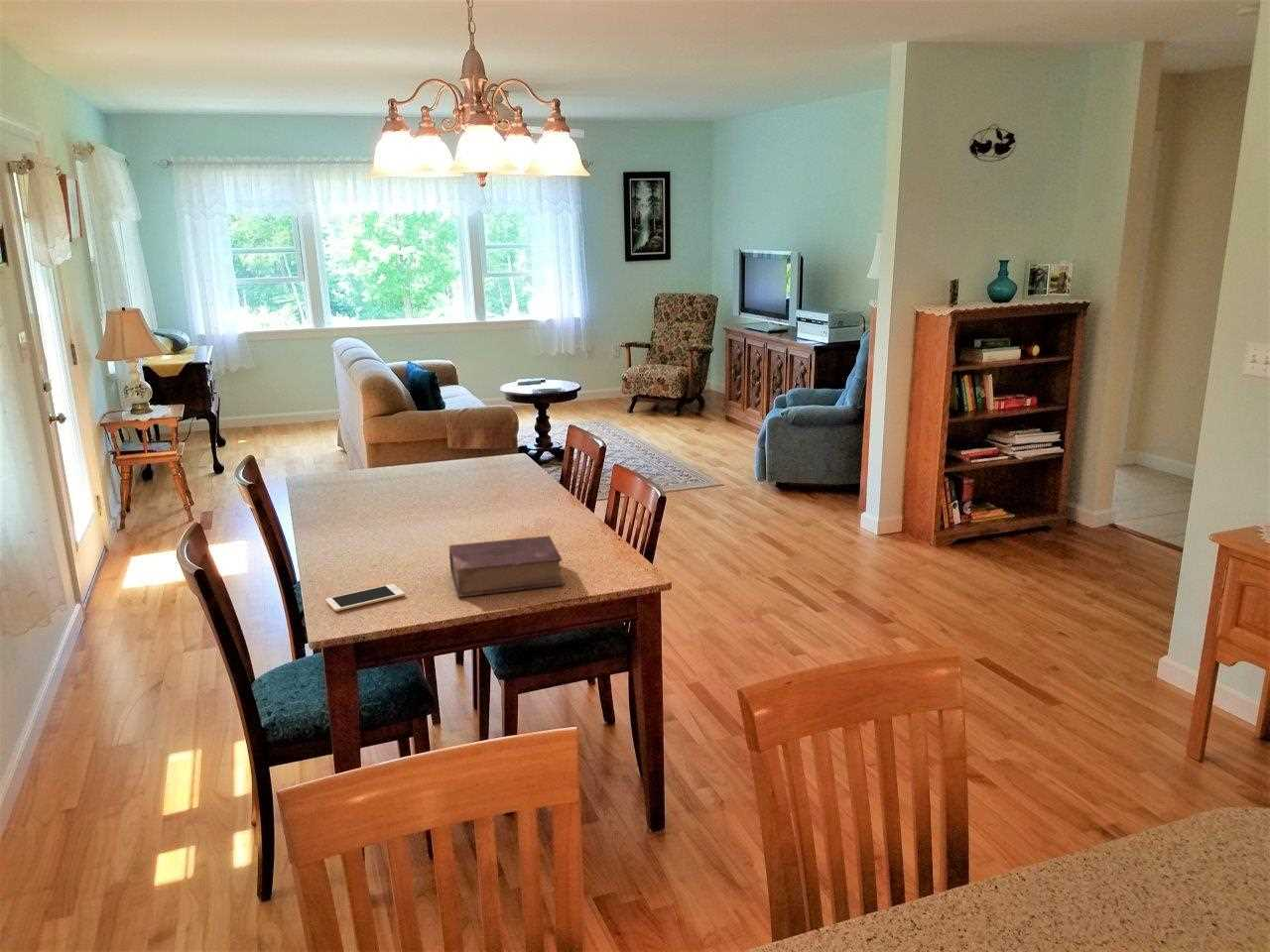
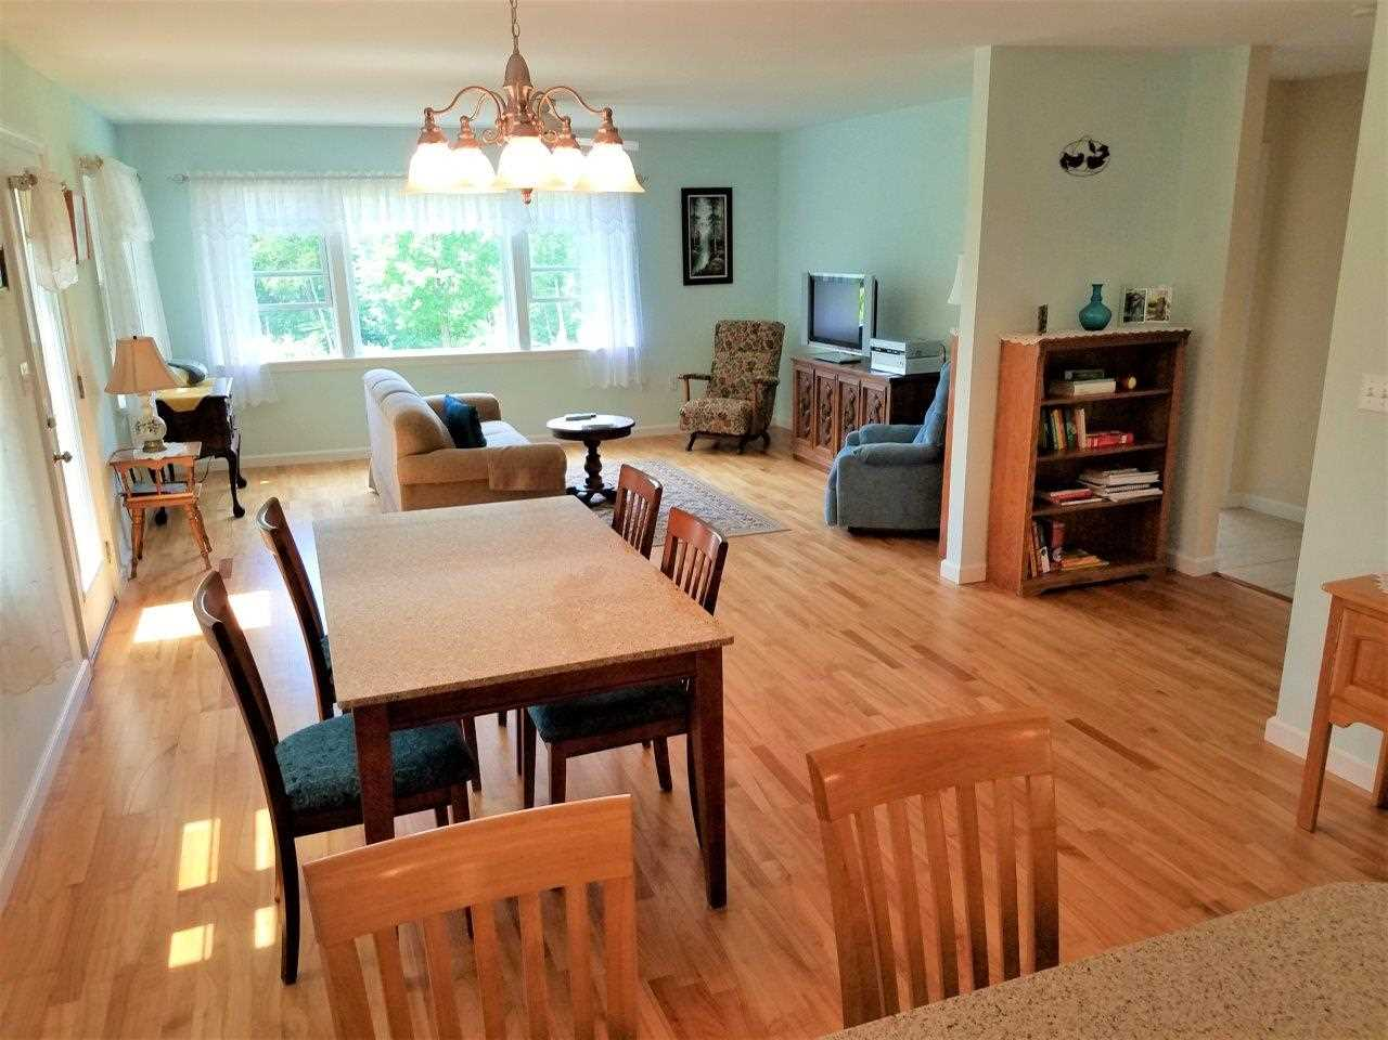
- book (505, 564)
- cell phone (365, 597)
